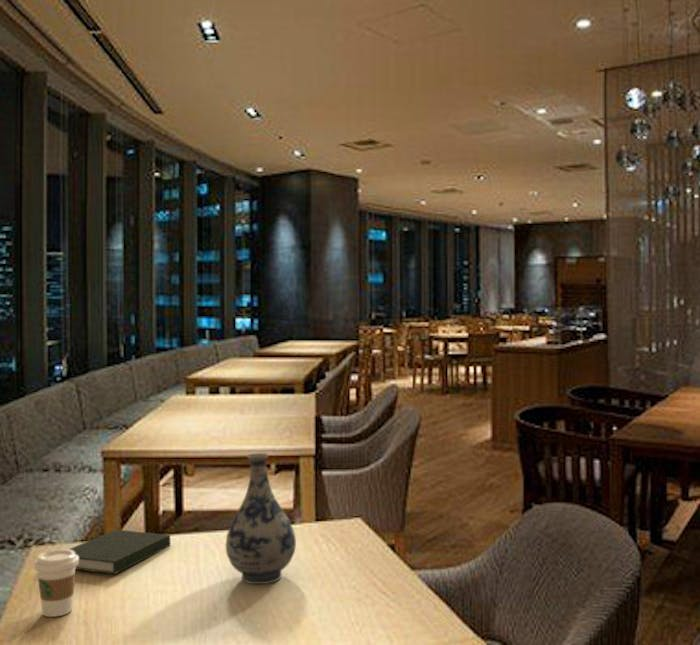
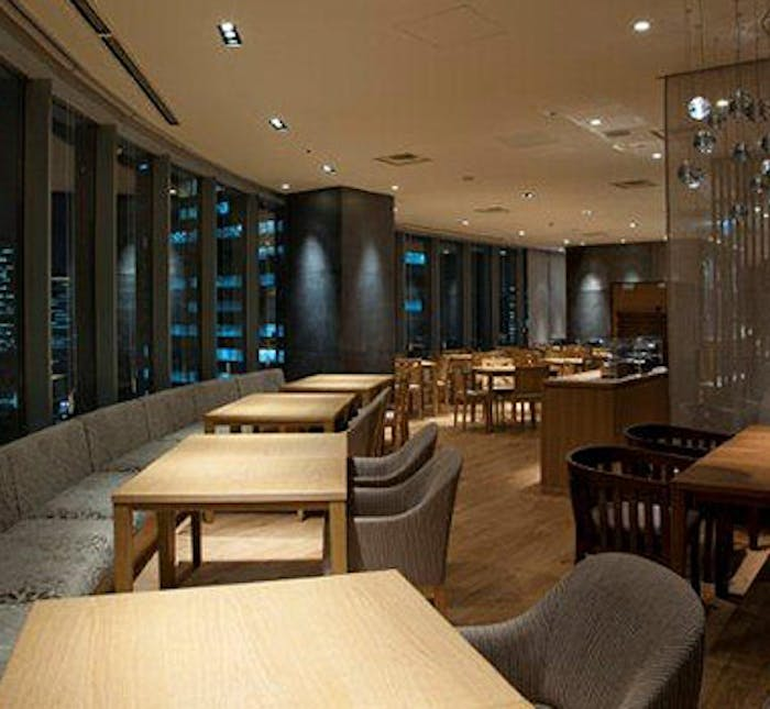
- book (115, 550)
- coffee cup (56, 582)
- vase (260, 516)
